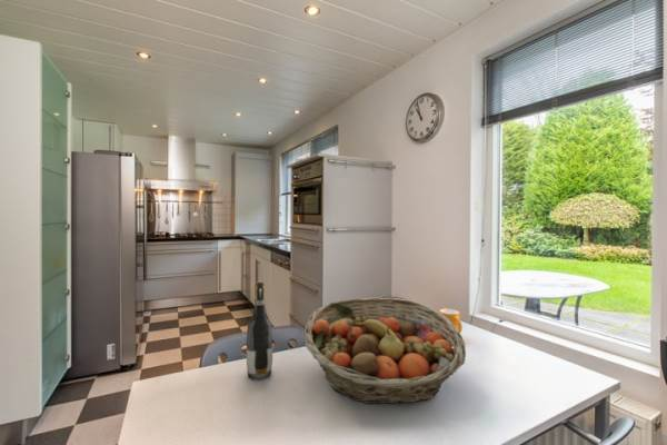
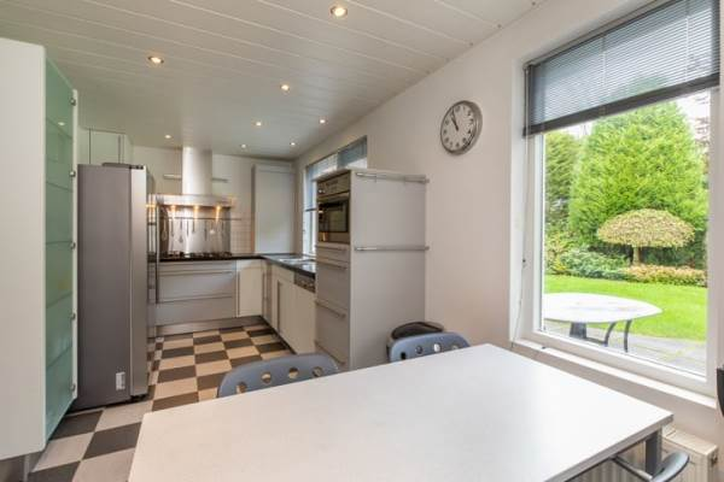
- wine bottle (259, 327)
- mug (452, 324)
- fruit basket (381, 344)
